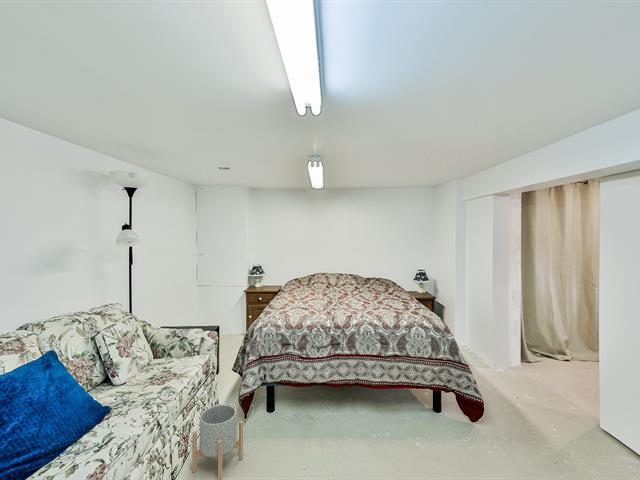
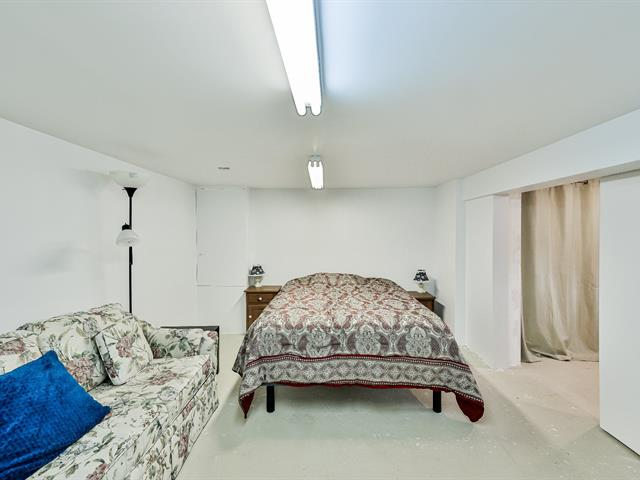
- planter (218, 439)
